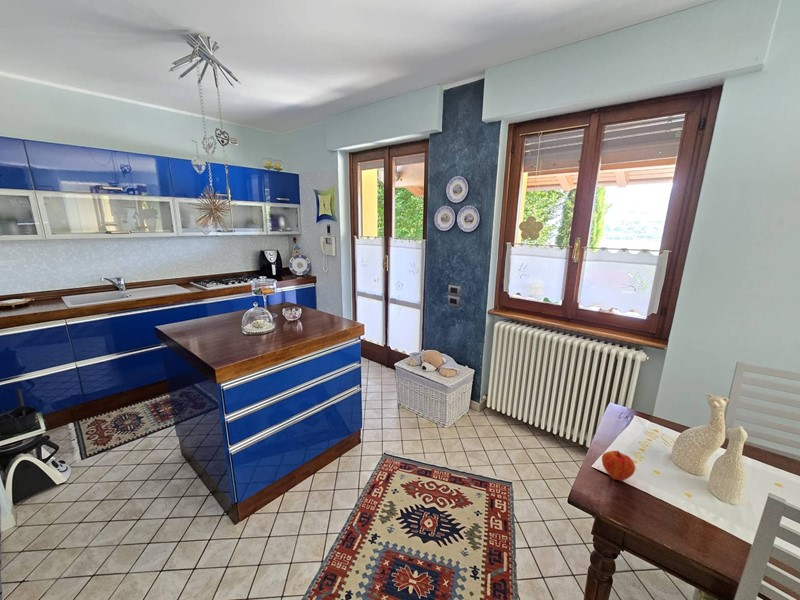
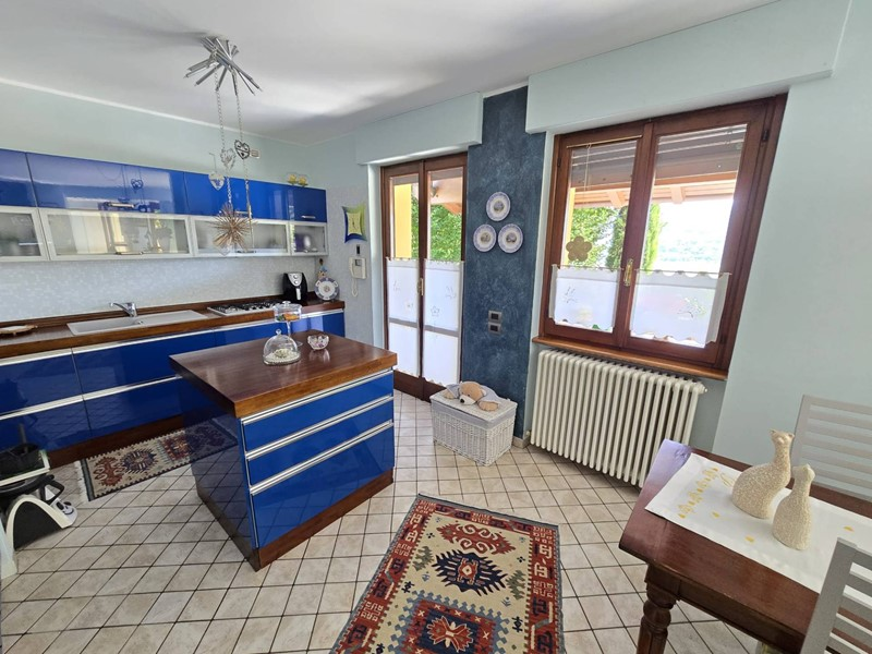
- fruit (617, 464)
